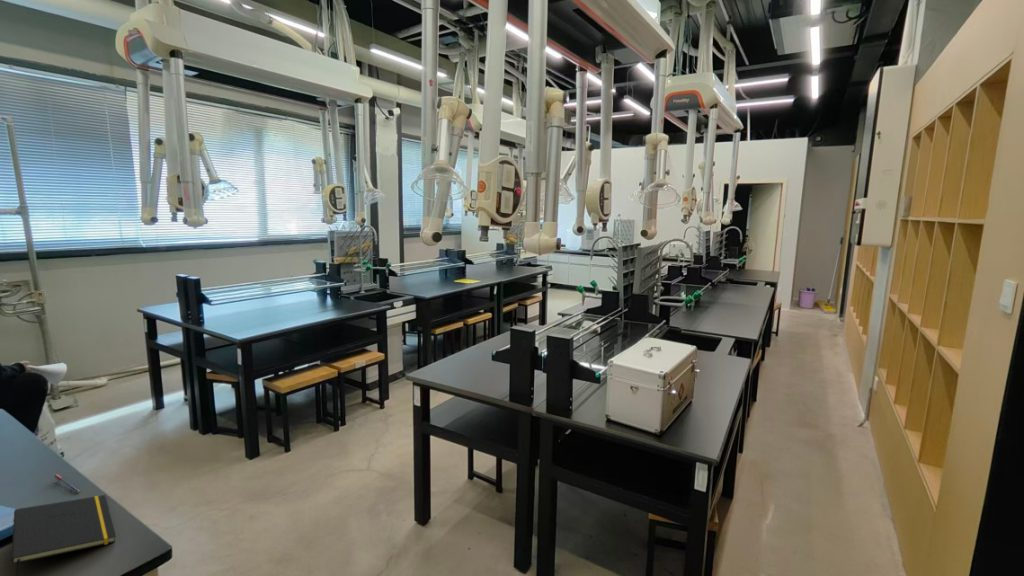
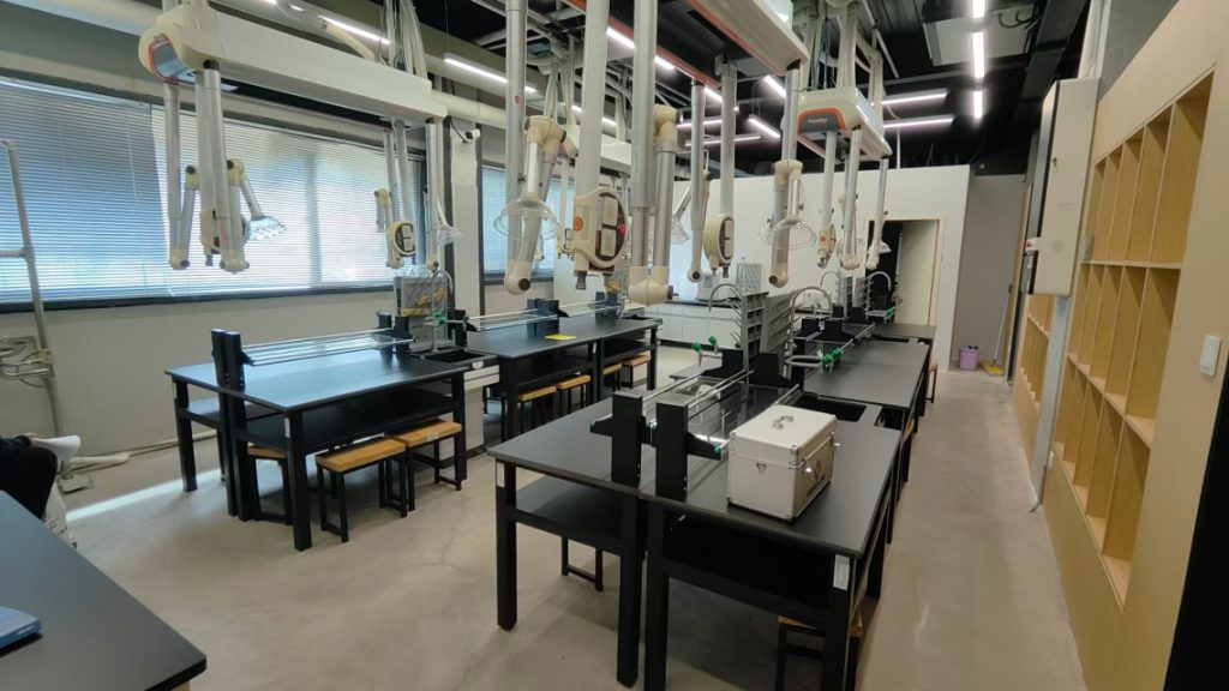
- pen (67, 483)
- notepad (64, 525)
